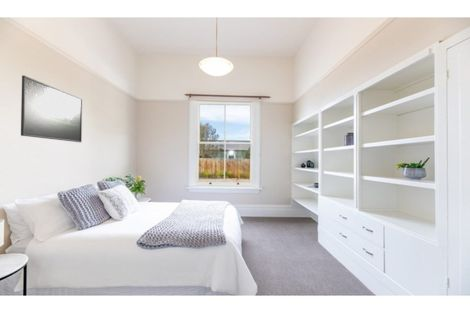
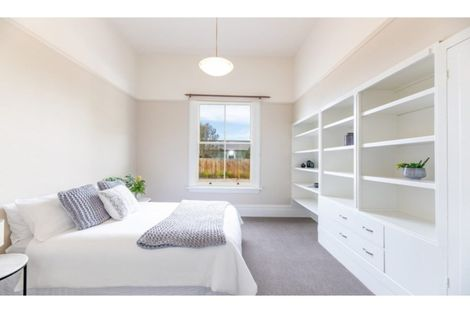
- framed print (56, 114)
